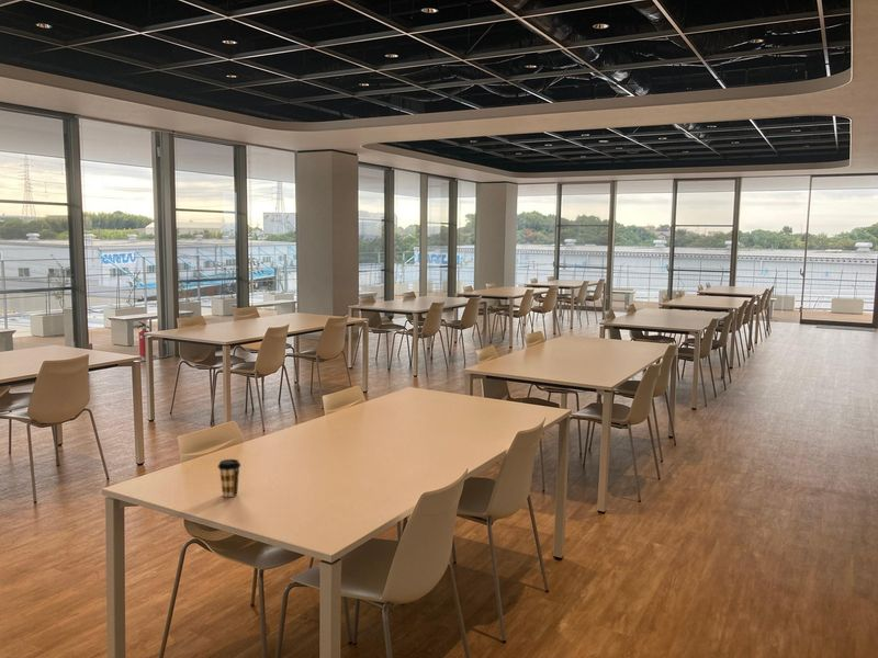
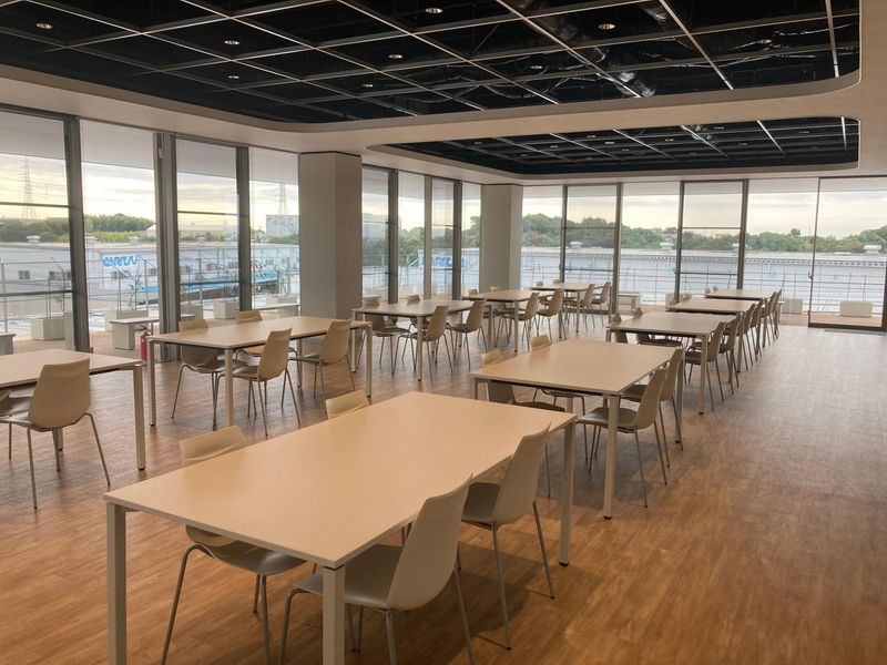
- coffee cup (229, 478)
